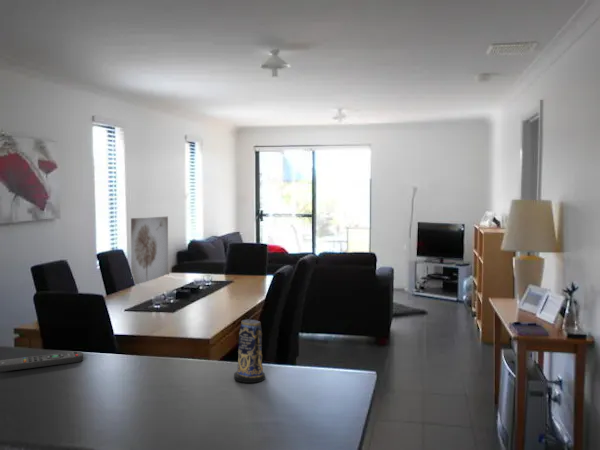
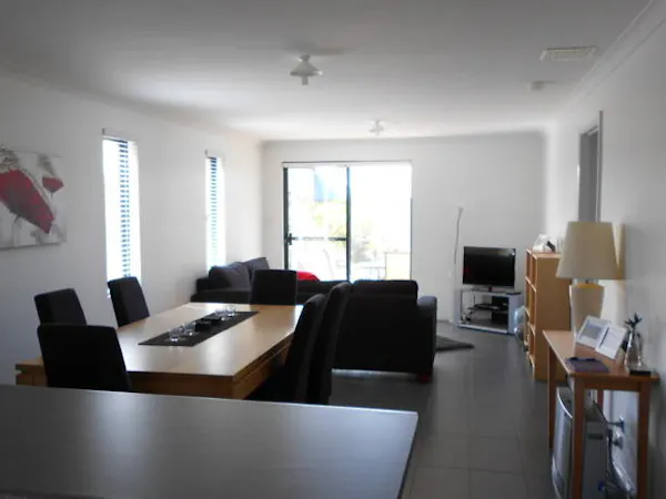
- candle (249, 349)
- remote control (39, 360)
- wall art (150, 251)
